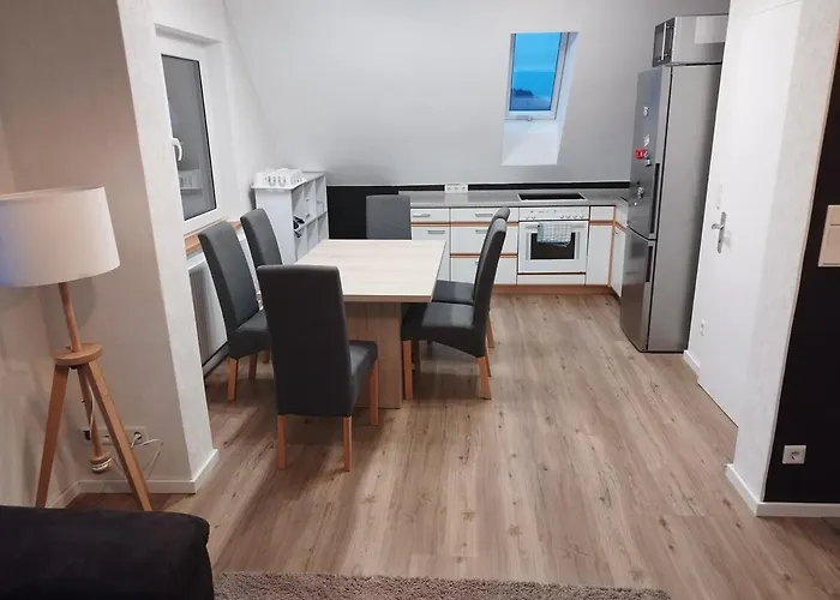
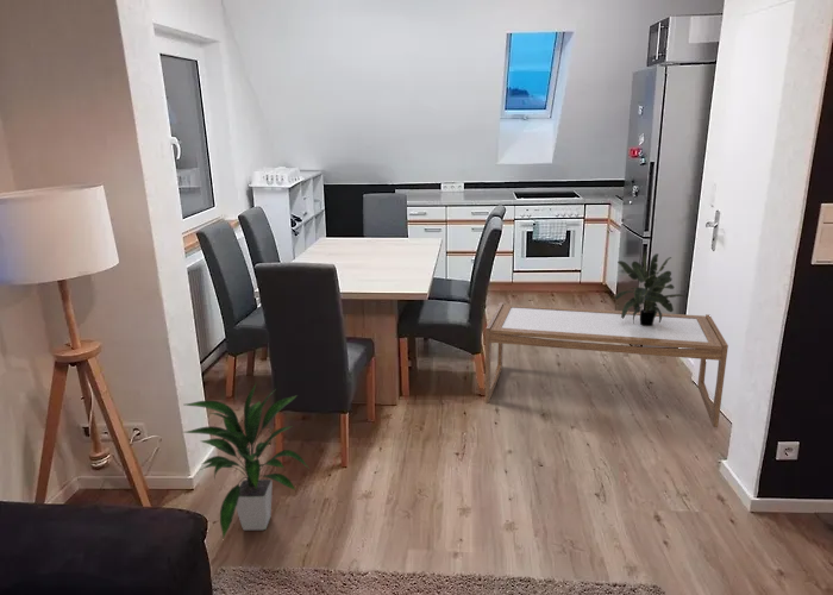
+ potted plant (649, 288)
+ coffee table (597, 350)
+ indoor plant (245, 458)
